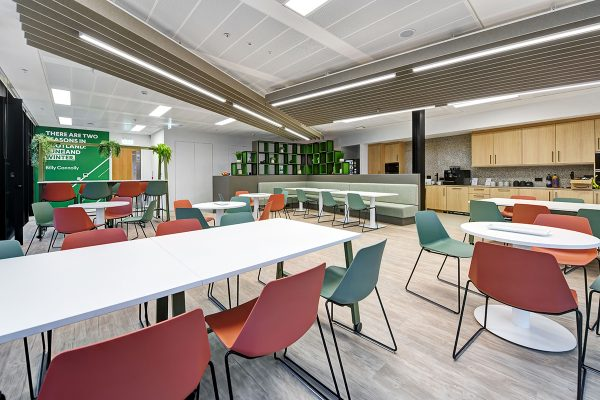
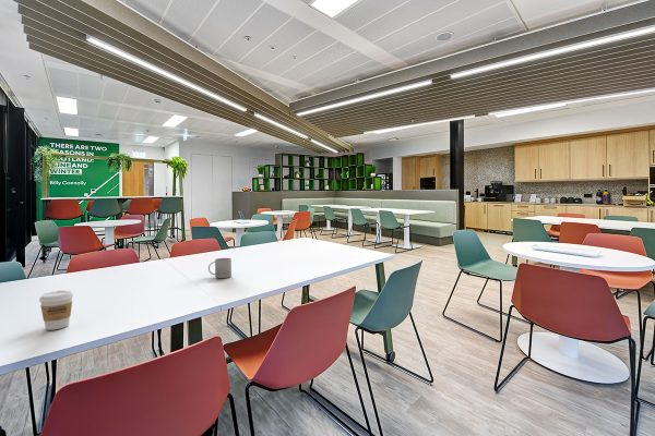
+ coffee cup (57, 310)
+ mug (219, 267)
